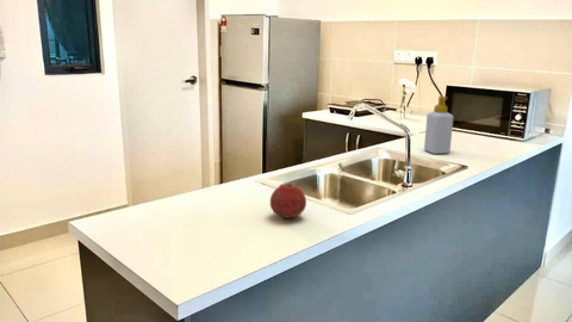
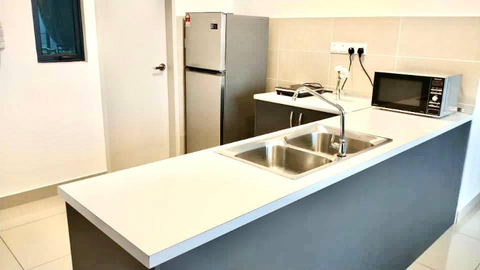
- soap bottle (439, 124)
- fruit (287, 199)
